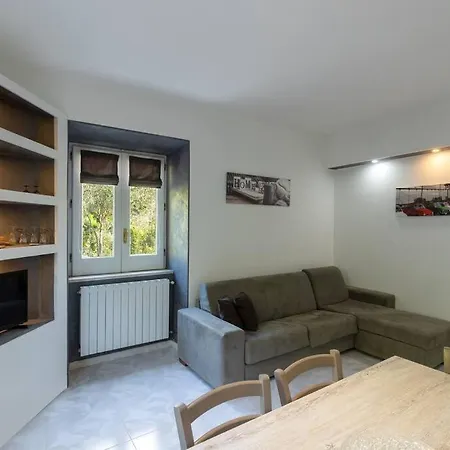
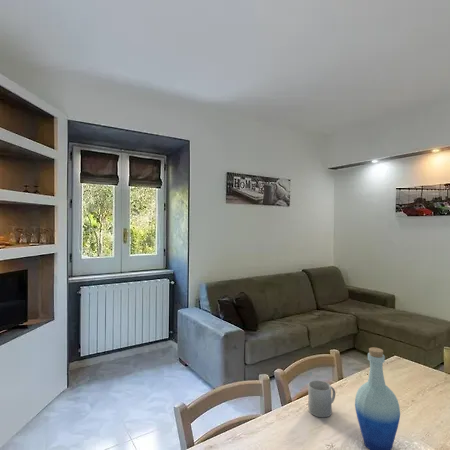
+ bottle (376, 397)
+ mug (323, 397)
